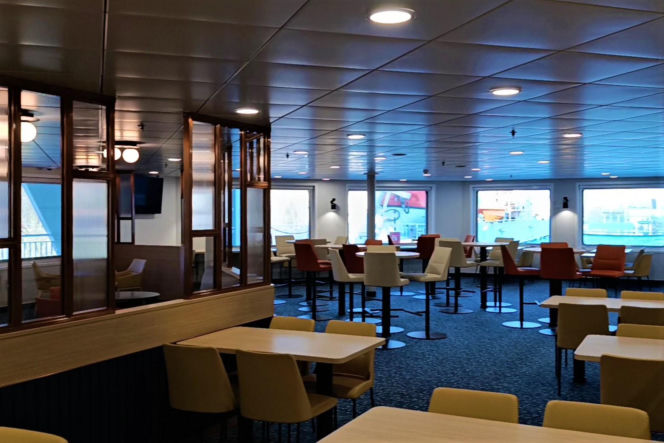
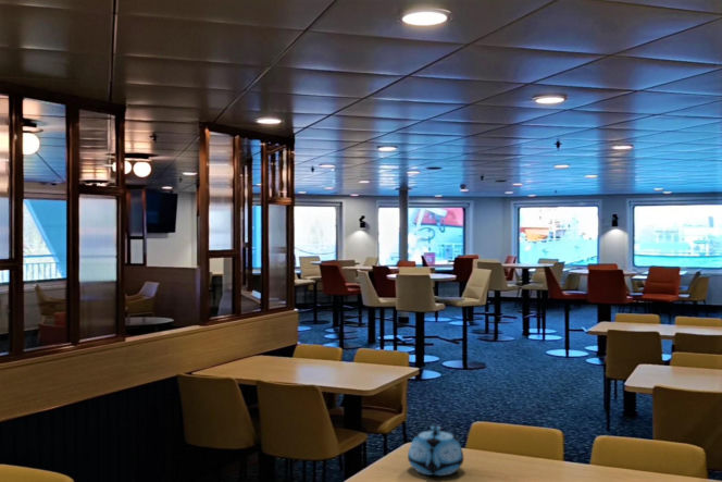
+ teapot (435, 448)
